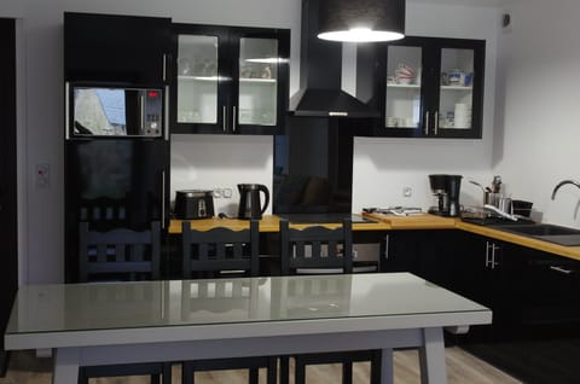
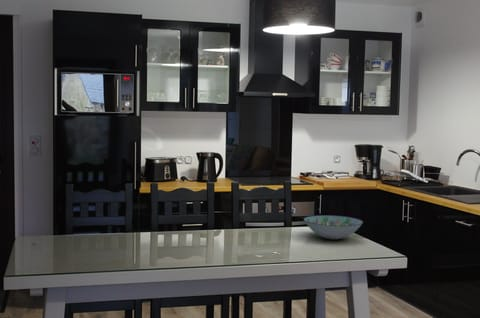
+ decorative bowl (332, 229)
